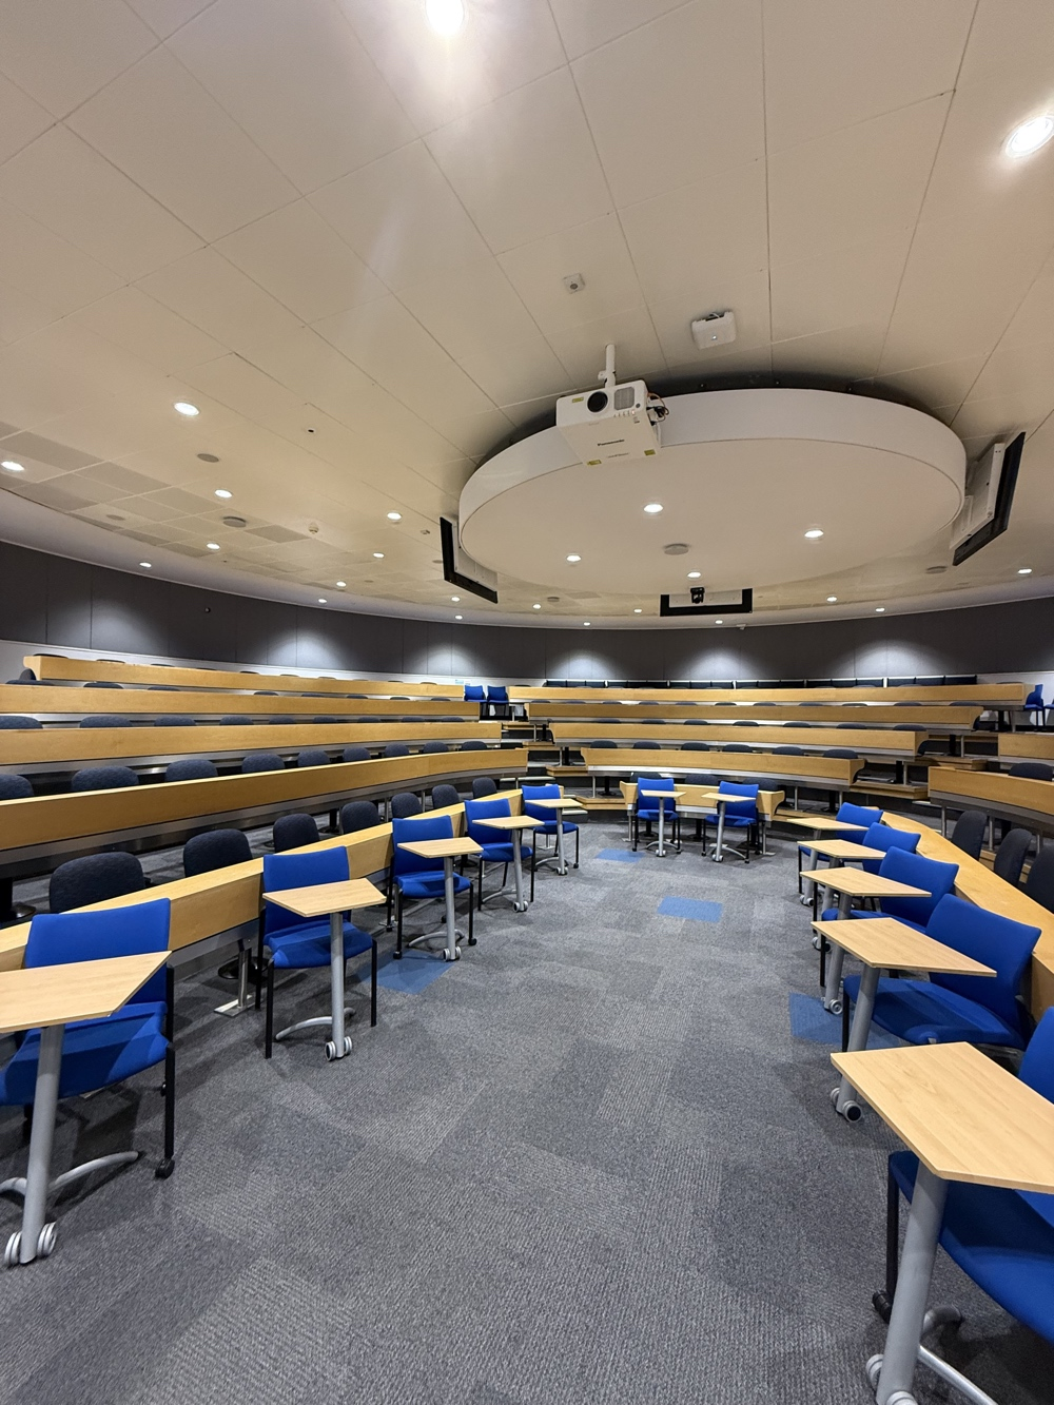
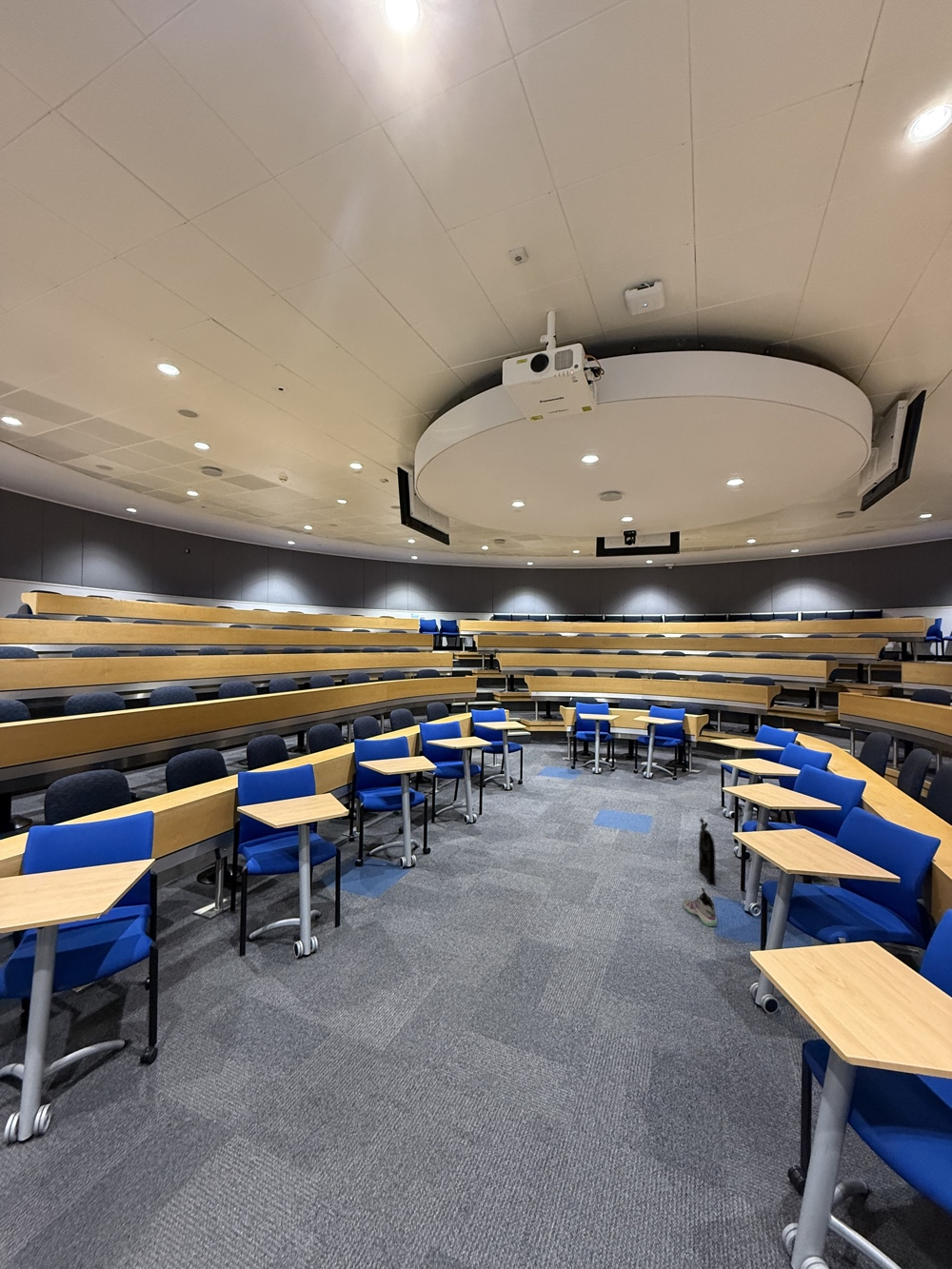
+ backpack (704, 847)
+ sneaker (700, 901)
